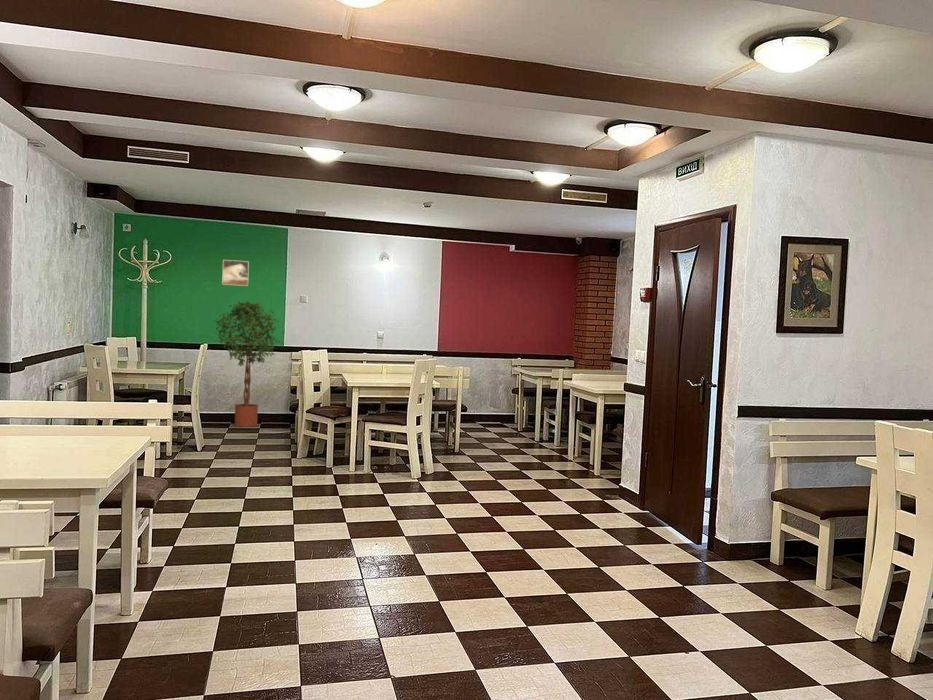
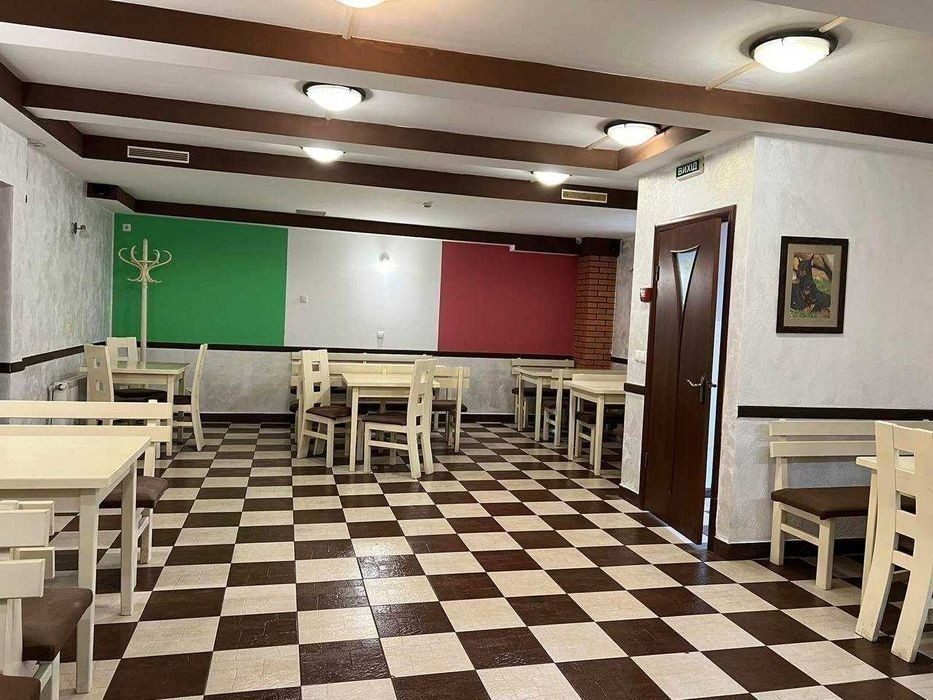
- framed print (235, 272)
- potted tree (246, 363)
